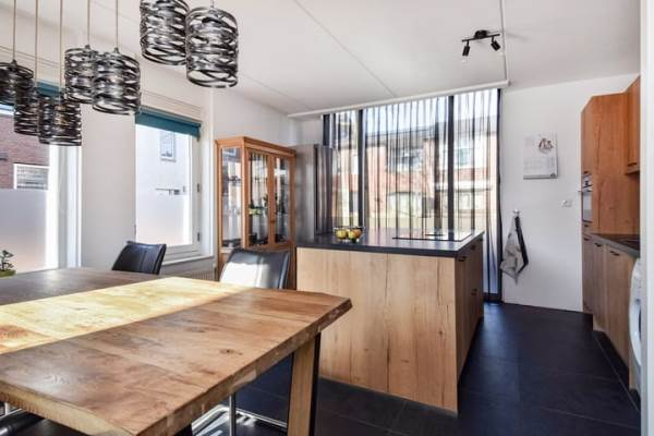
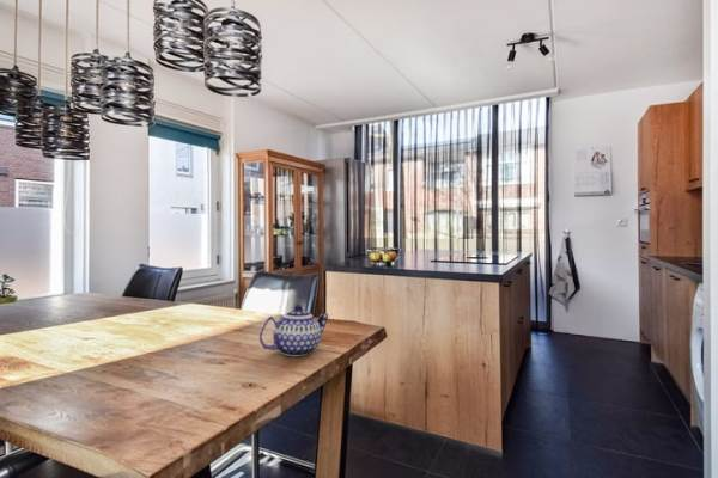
+ teapot (296, 327)
